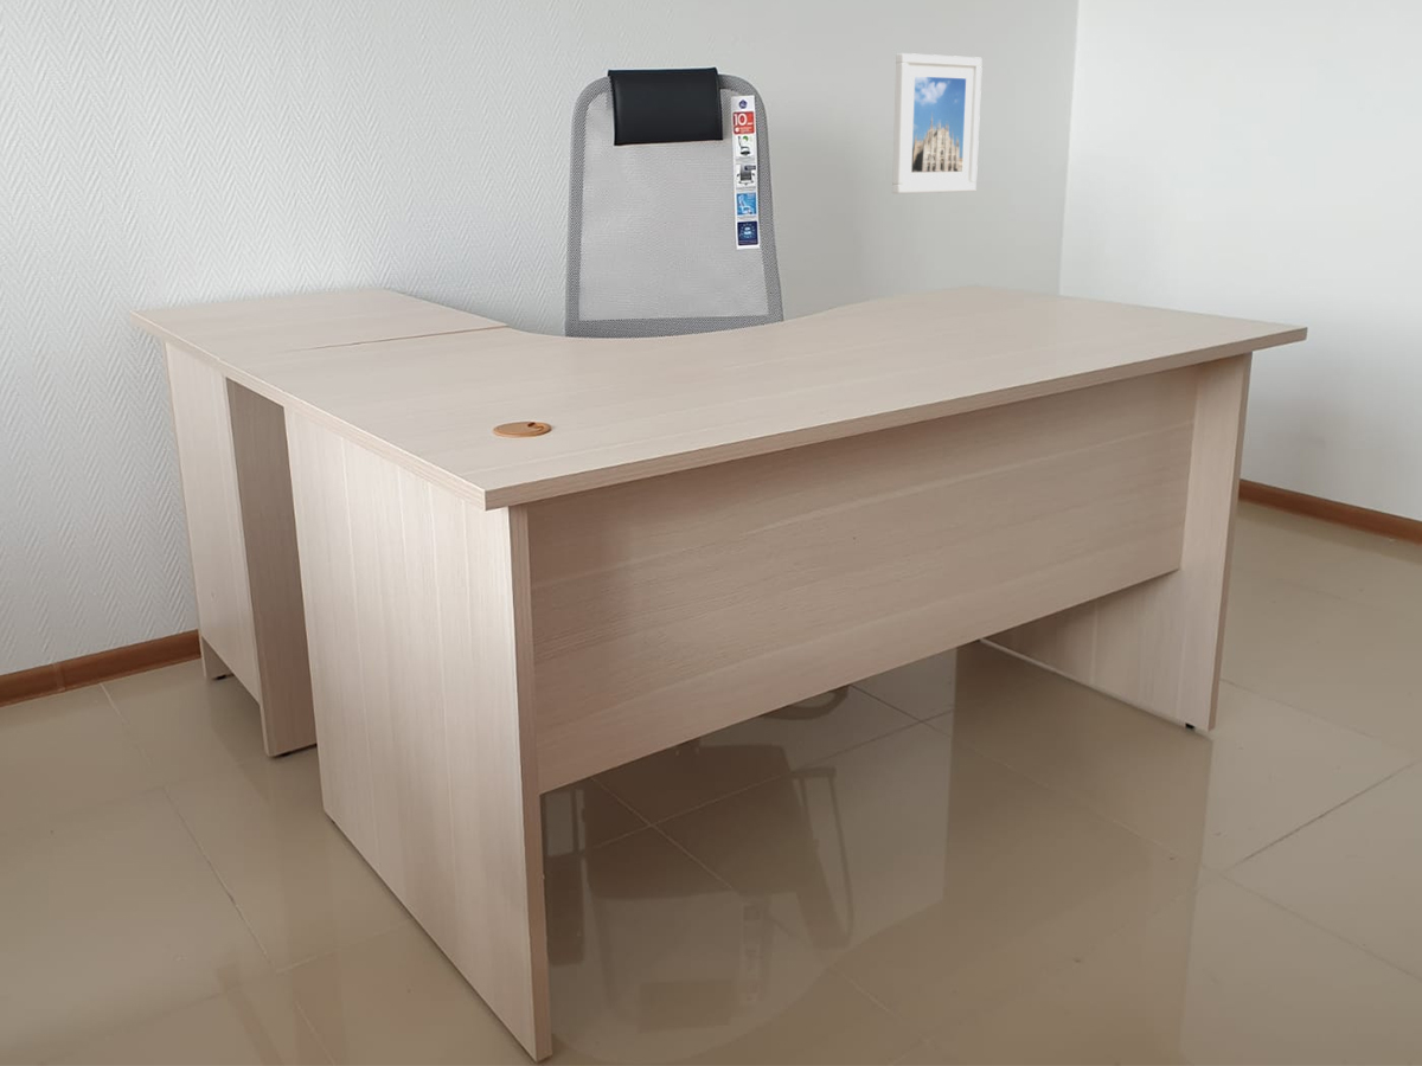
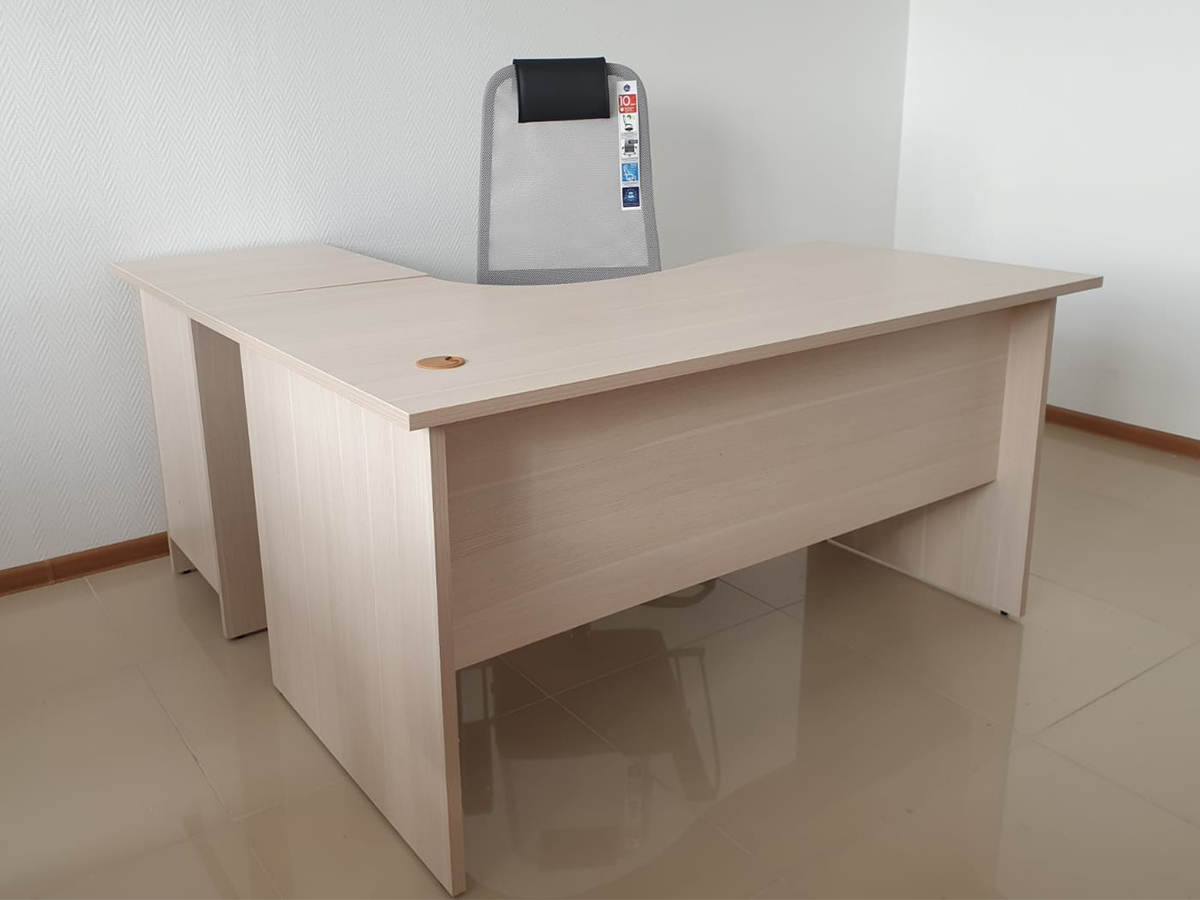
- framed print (937, 124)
